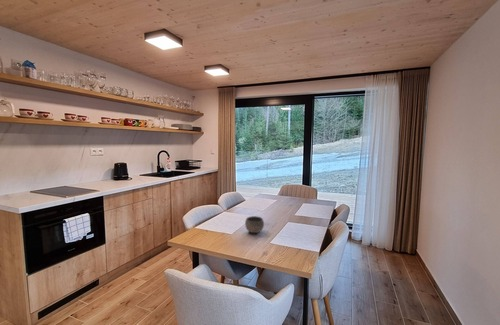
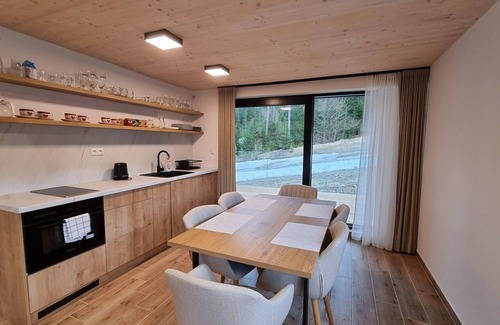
- bowl (254, 225)
